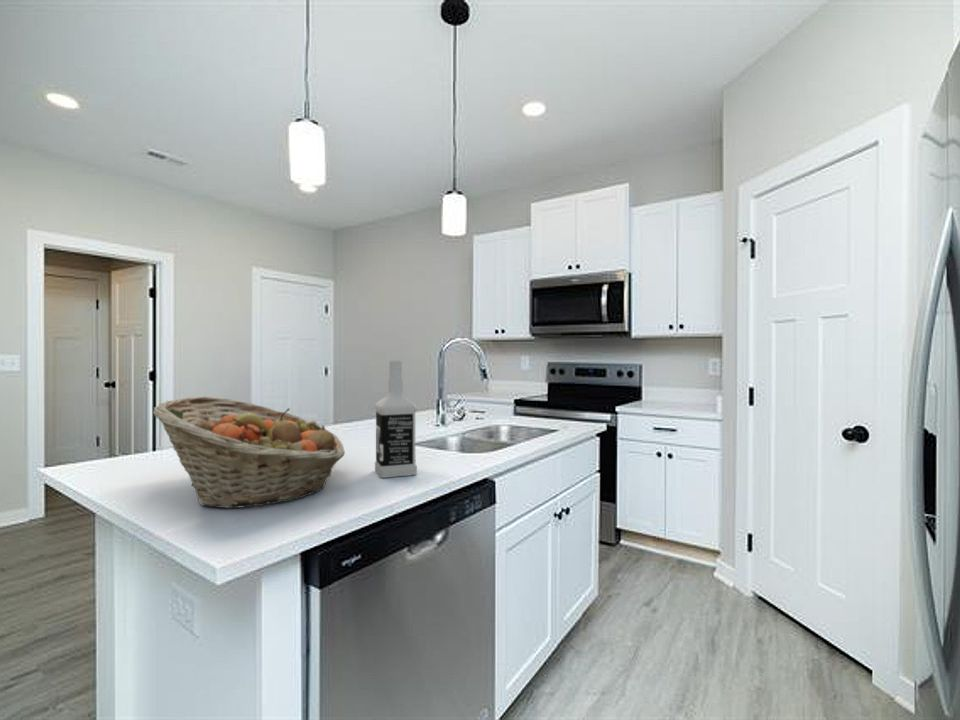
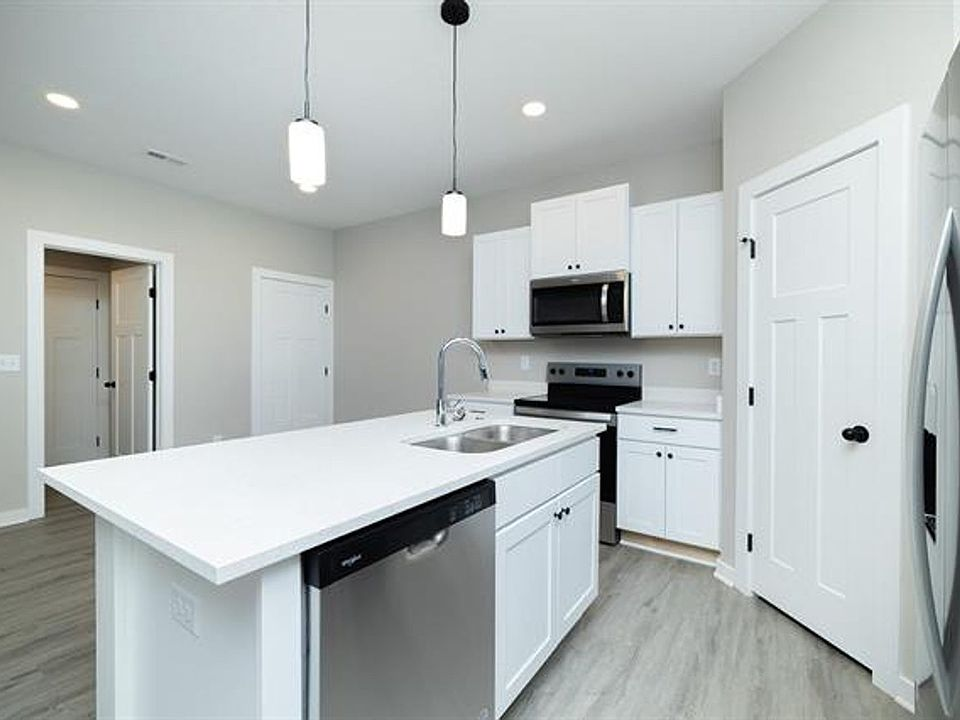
- vodka (395, 416)
- fruit basket (258, 442)
